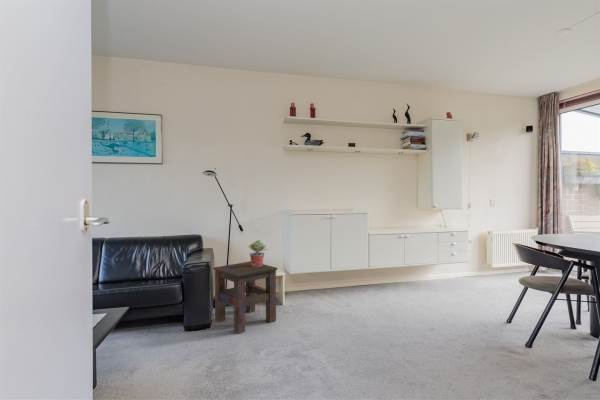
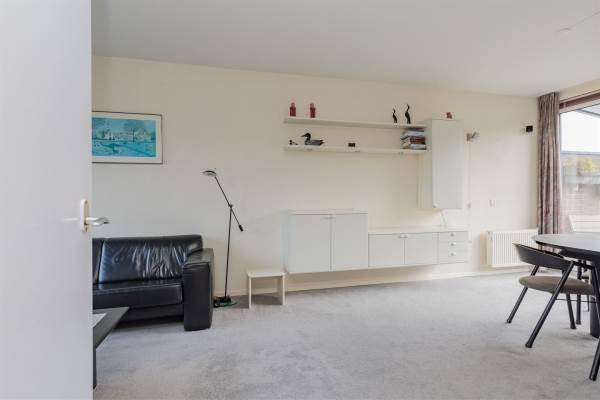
- potted plant (258, 252)
- side table (244, 293)
